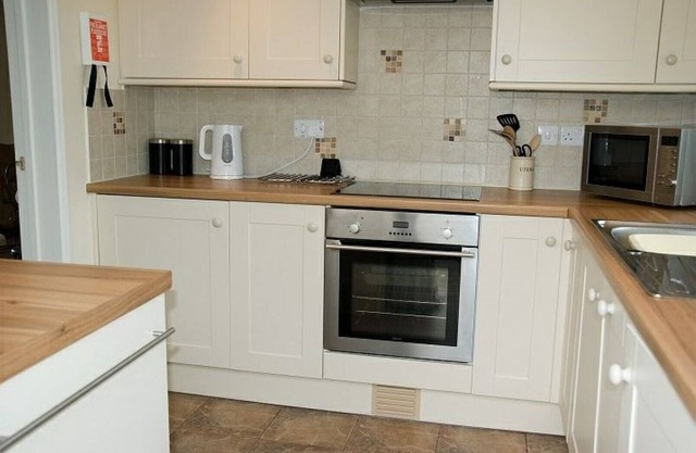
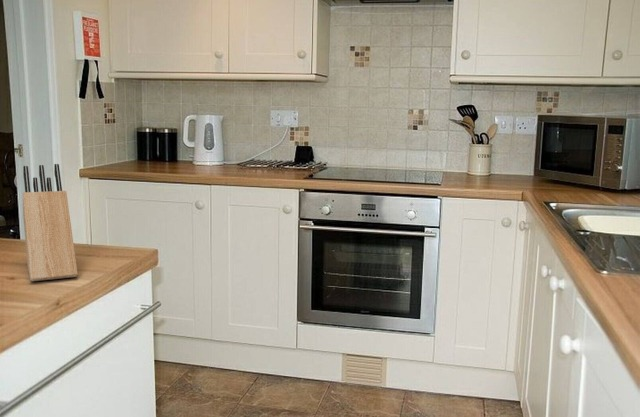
+ knife block (47, 217)
